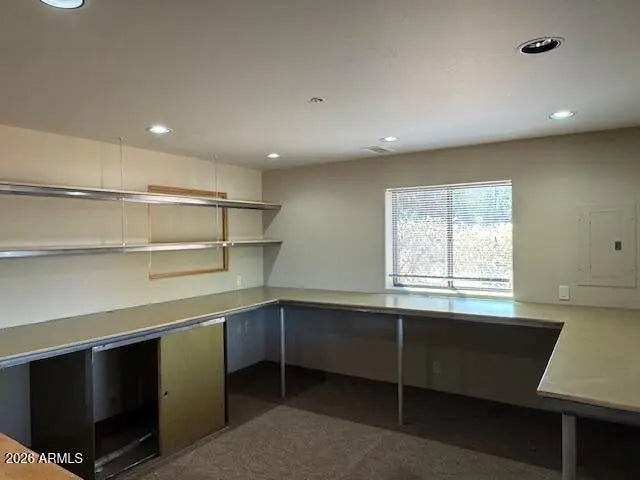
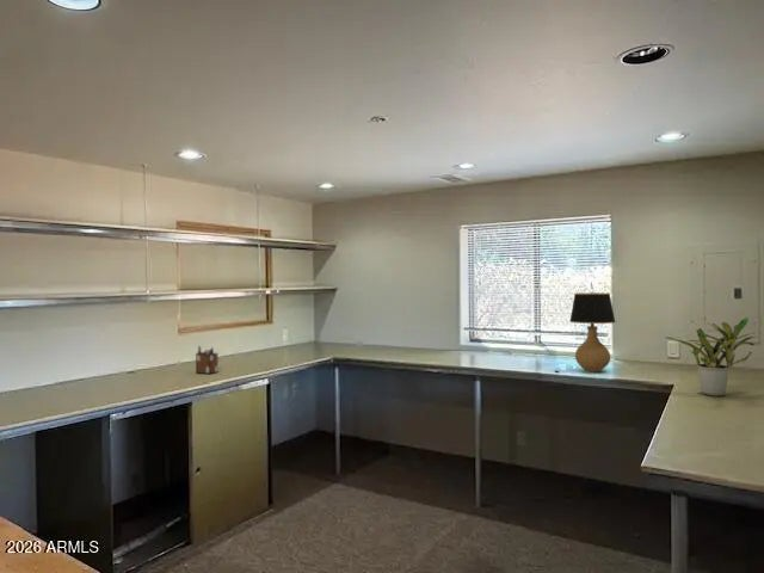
+ table lamp (587, 333)
+ desk organizer (207, 358)
+ potted plant (721, 356)
